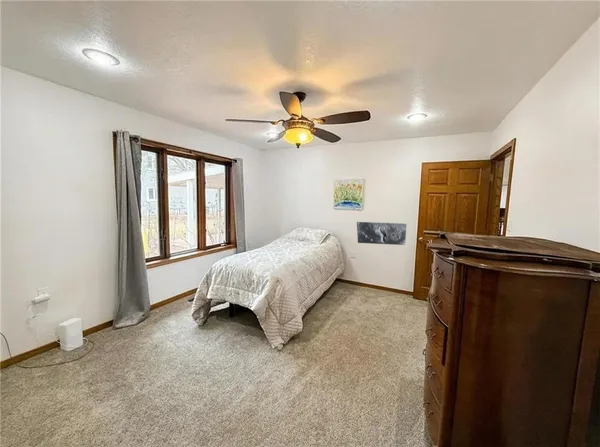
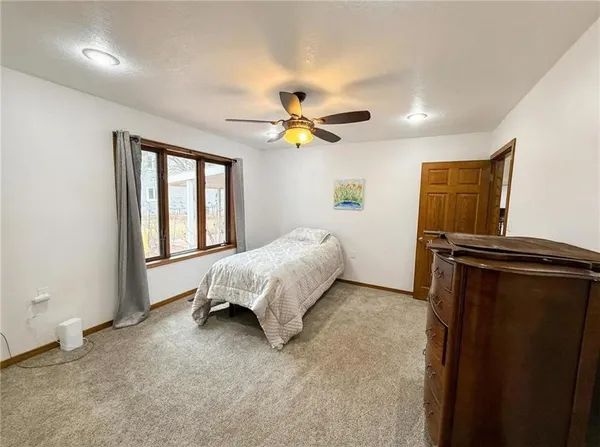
- decorative slab (380, 233)
